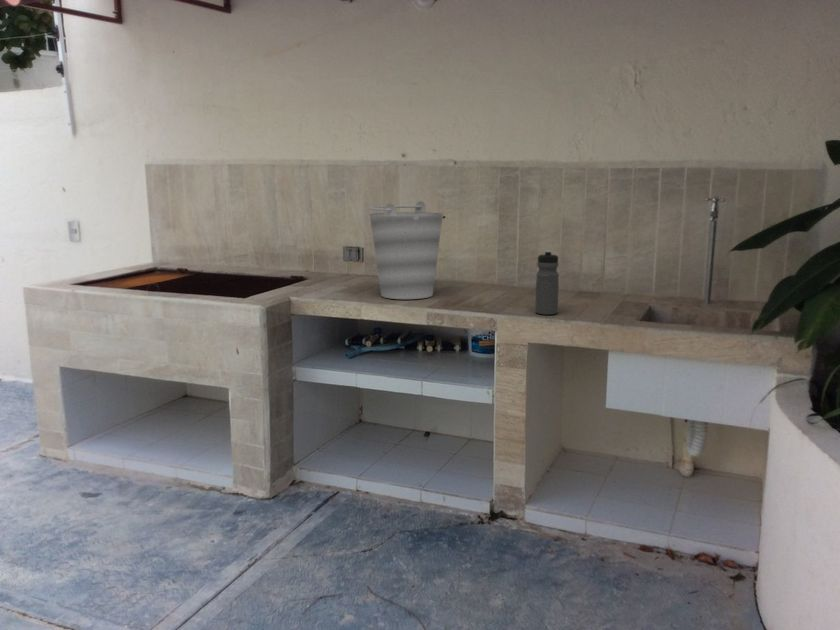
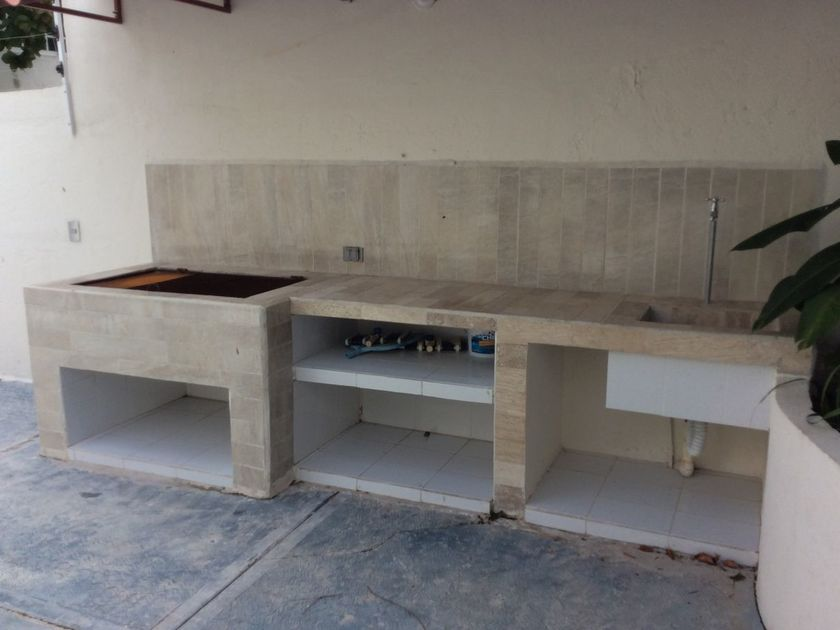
- bucket (406, 249)
- water bottle (547, 281)
